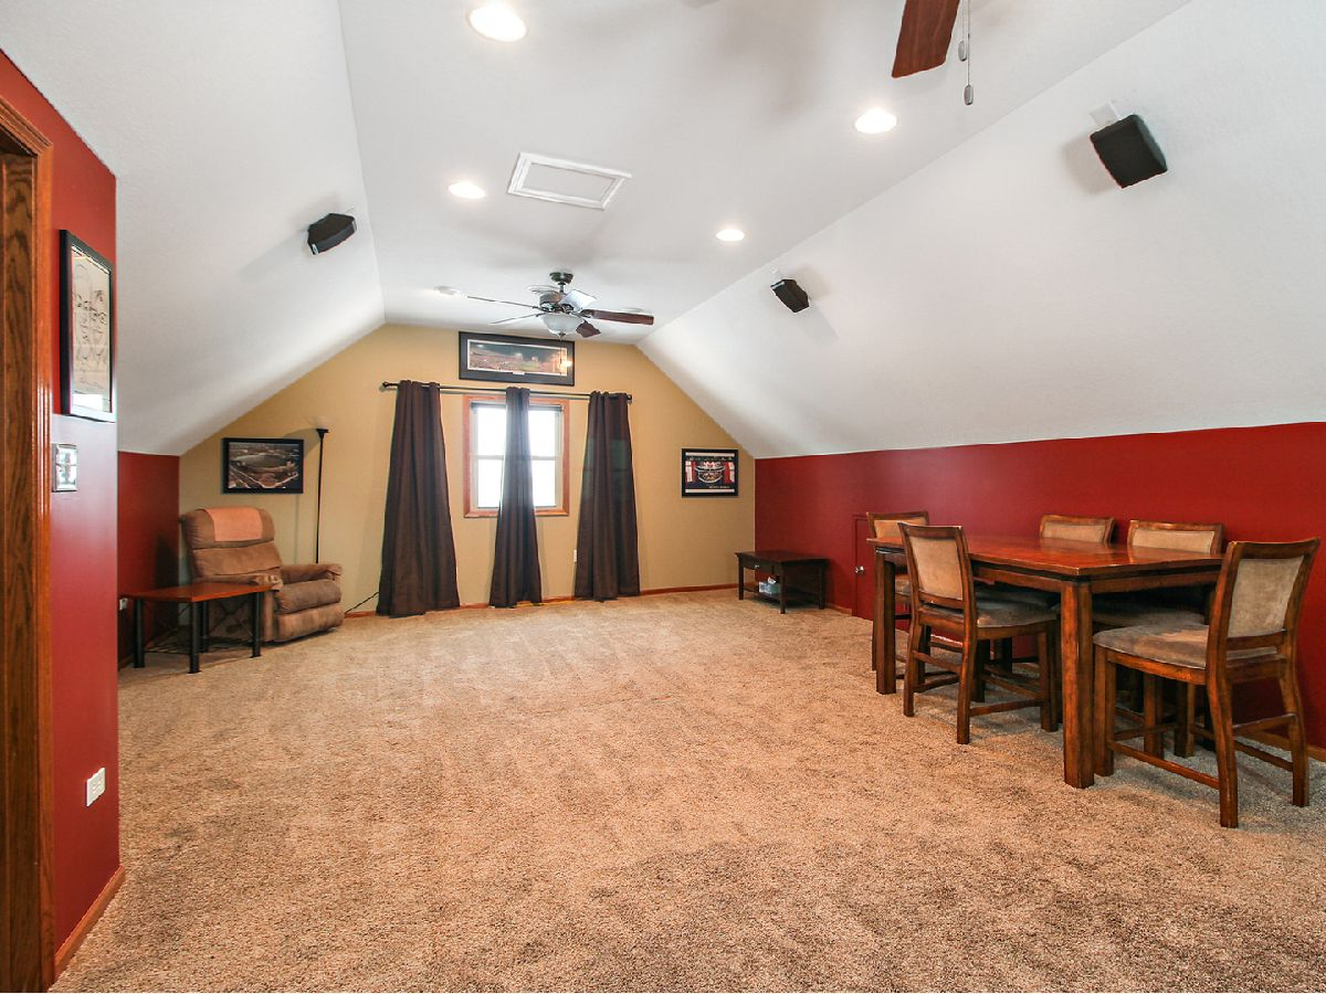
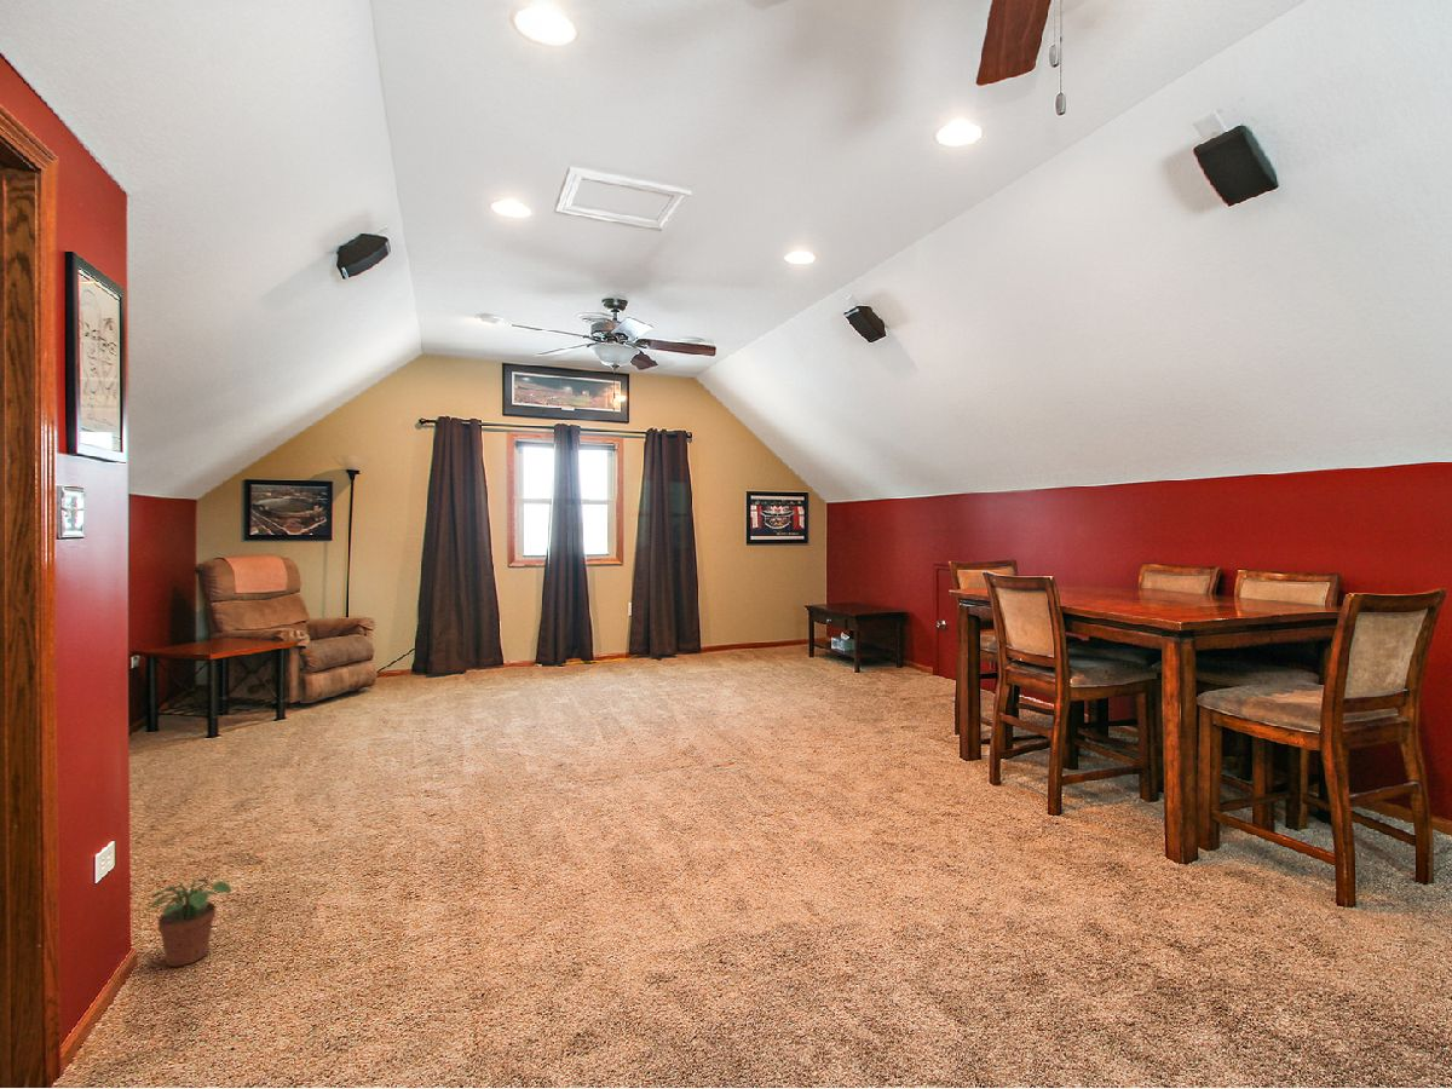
+ potted plant (190, 920)
